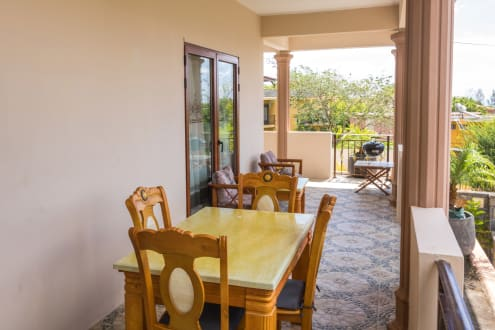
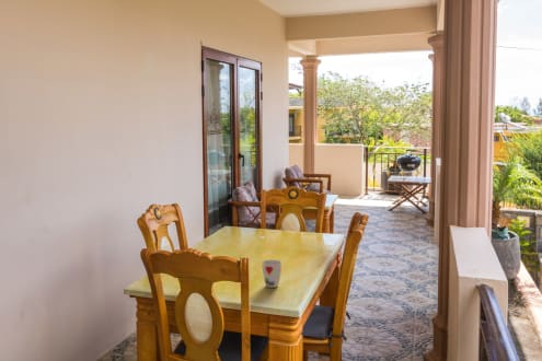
+ cup (272, 273)
